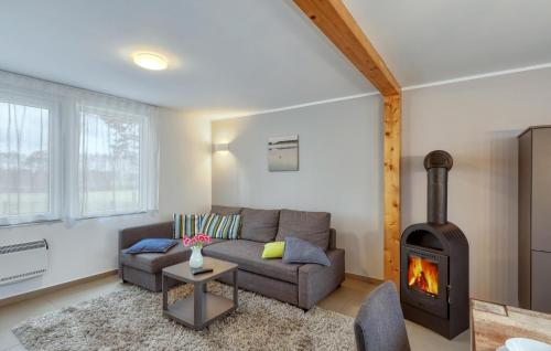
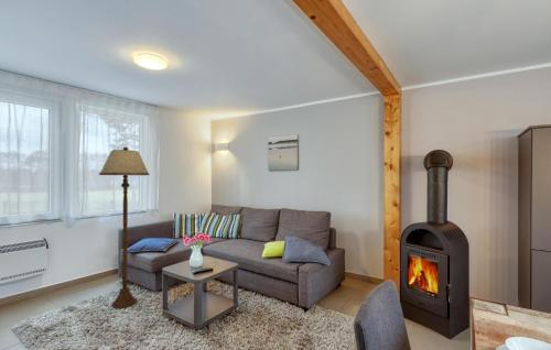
+ floor lamp (125, 225)
